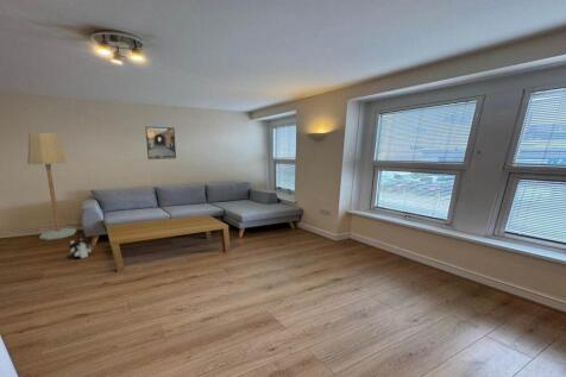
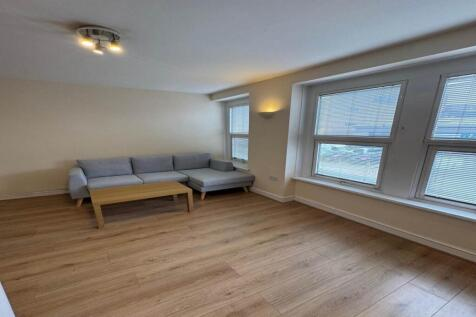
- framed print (161, 143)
- plush toy (81, 247)
- floor lamp (51, 186)
